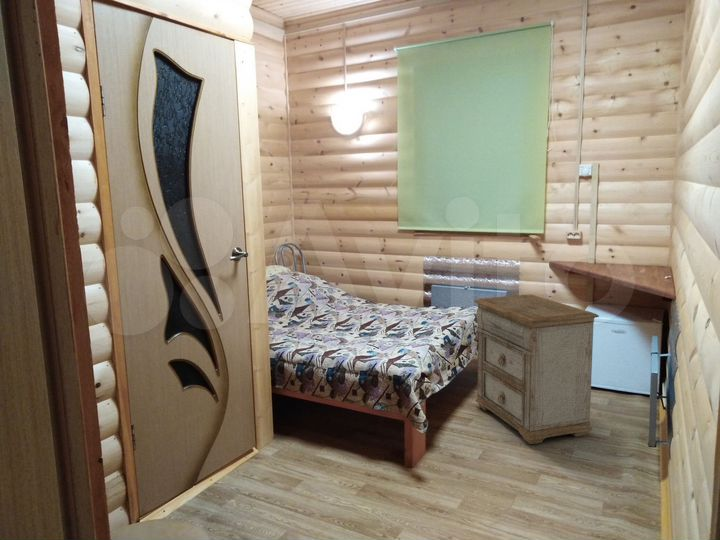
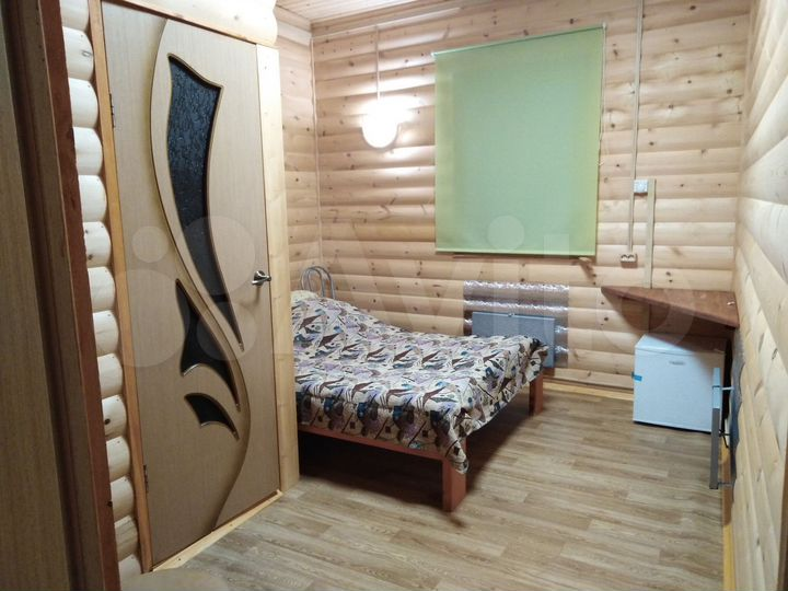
- nightstand (530, 363)
